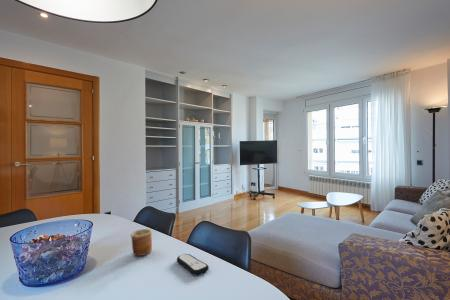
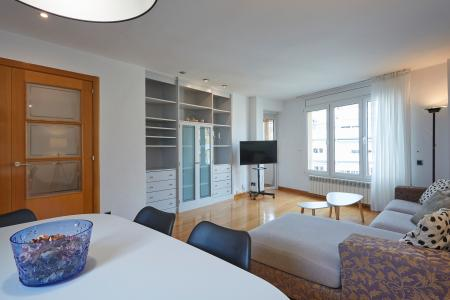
- remote control (191, 263)
- cup (141, 242)
